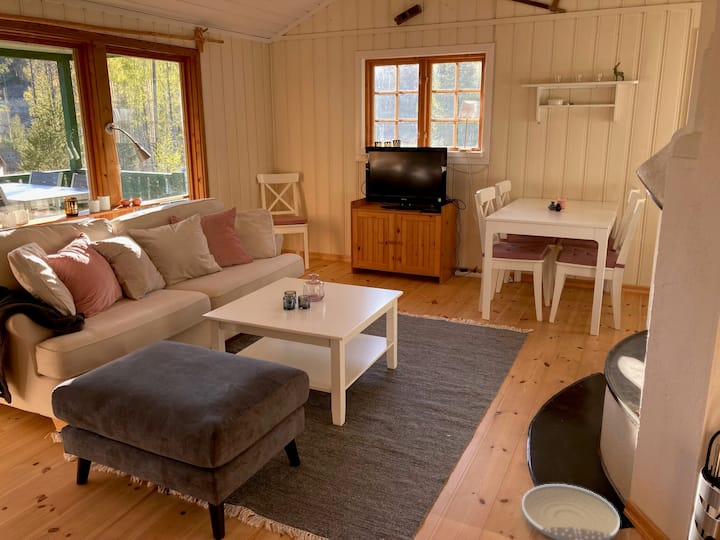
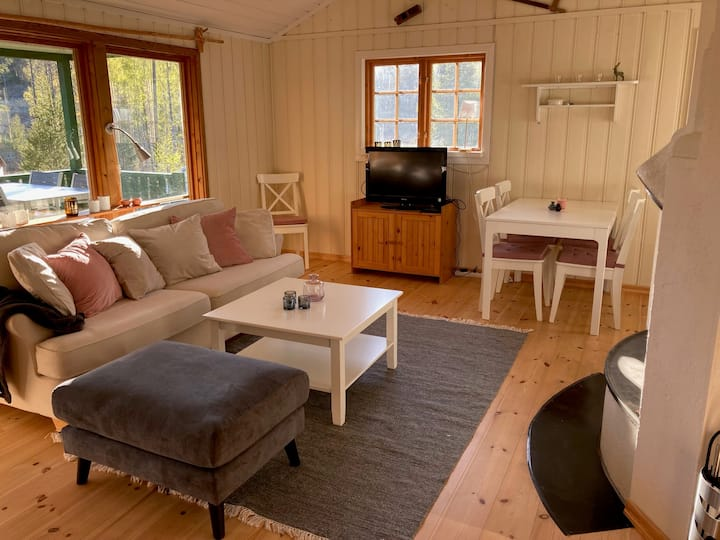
- woven basket (569, 513)
